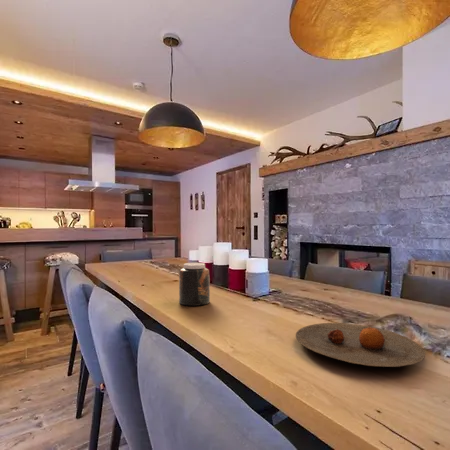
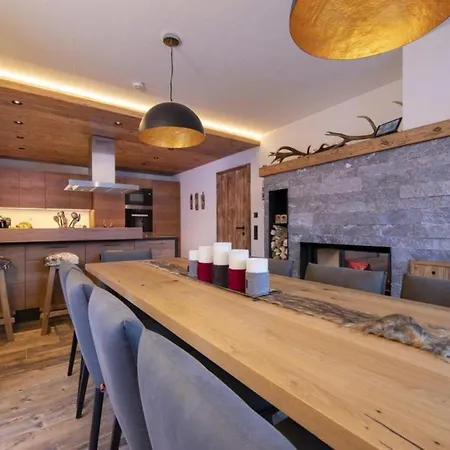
- plate (355, 335)
- jar (194, 282)
